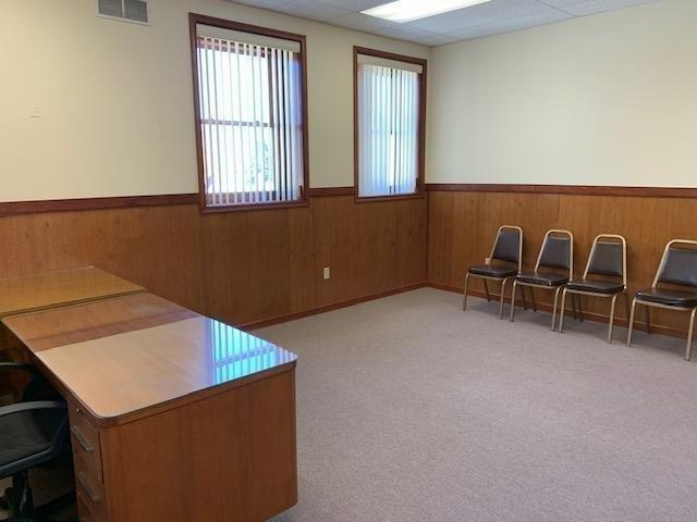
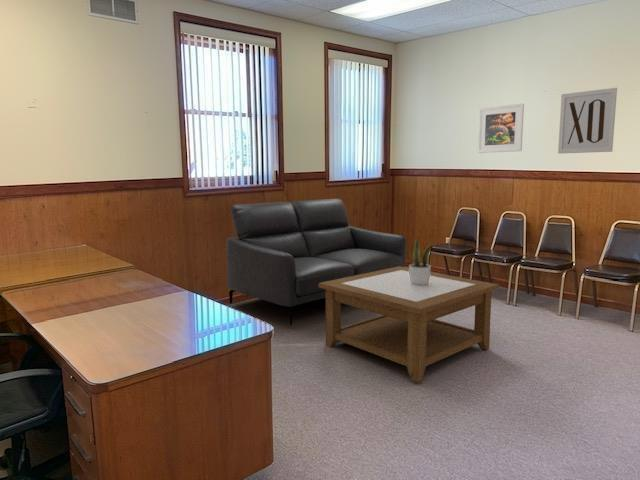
+ wall art (586, 122)
+ potted plant (419, 259)
+ coffee table (407, 315)
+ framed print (499, 129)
+ sofa (320, 251)
